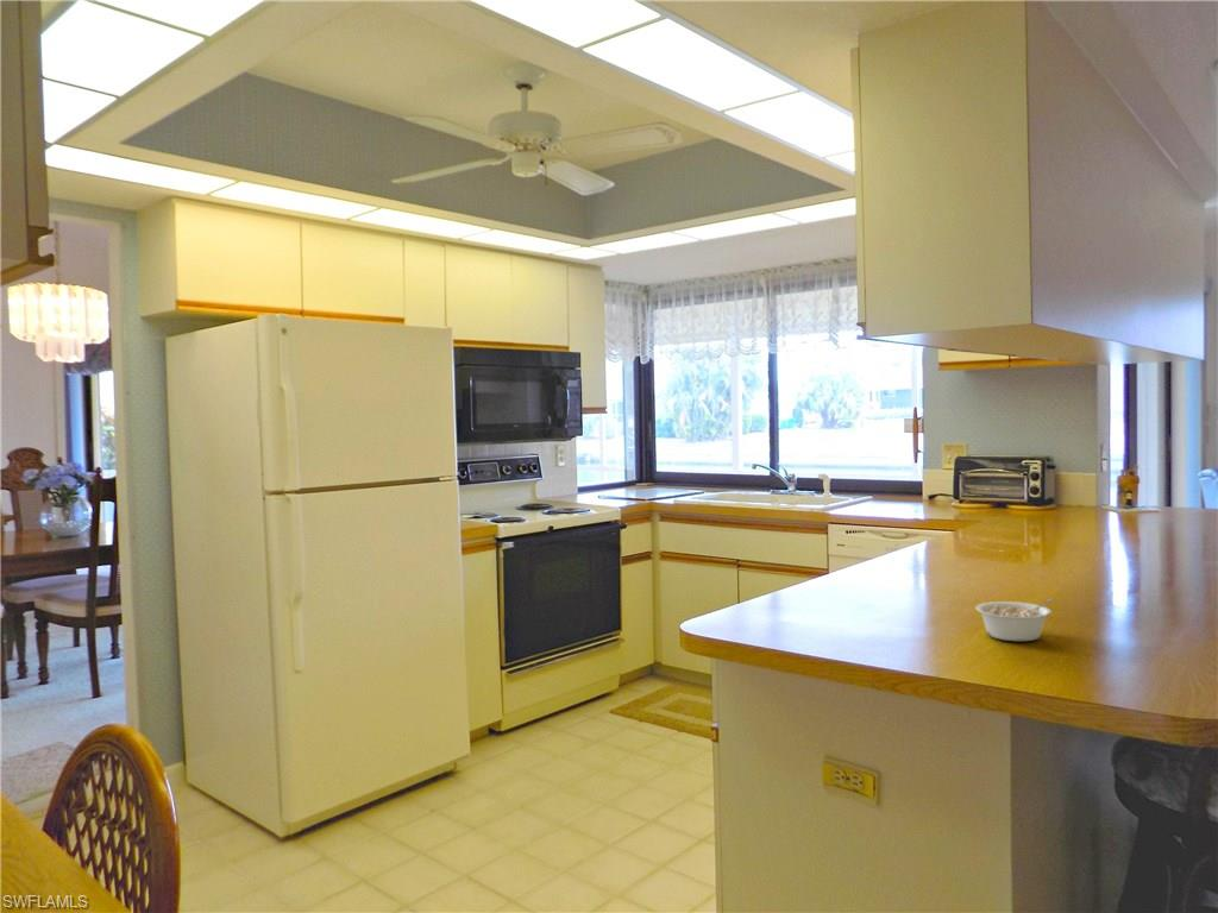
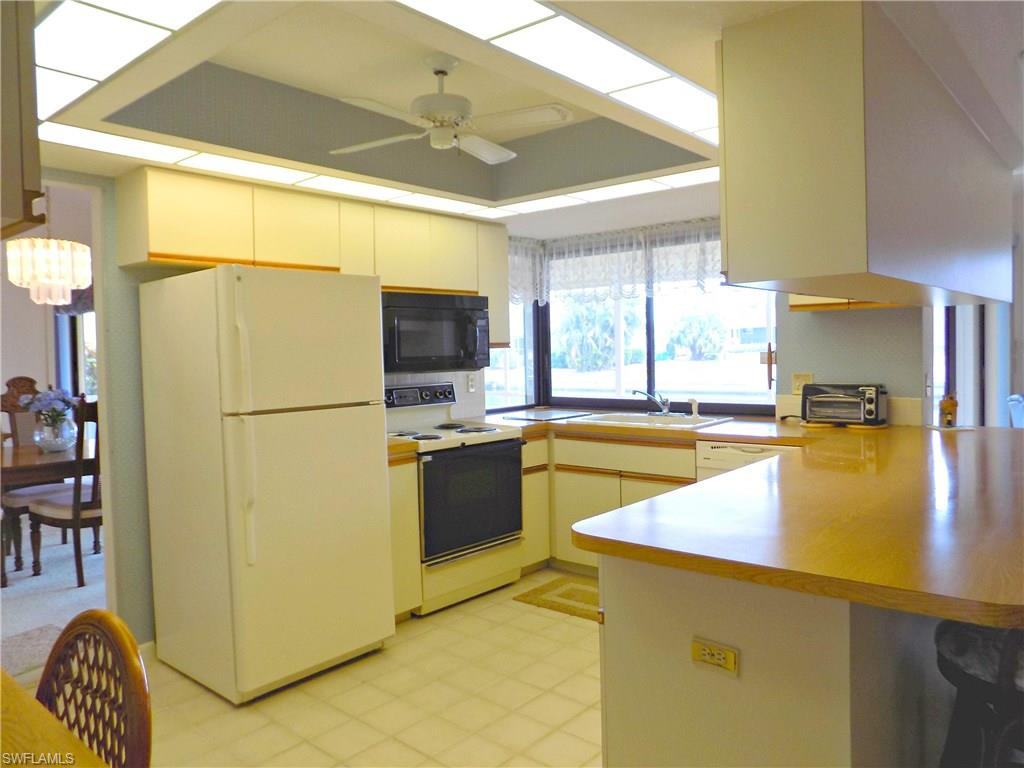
- legume (1013, 618)
